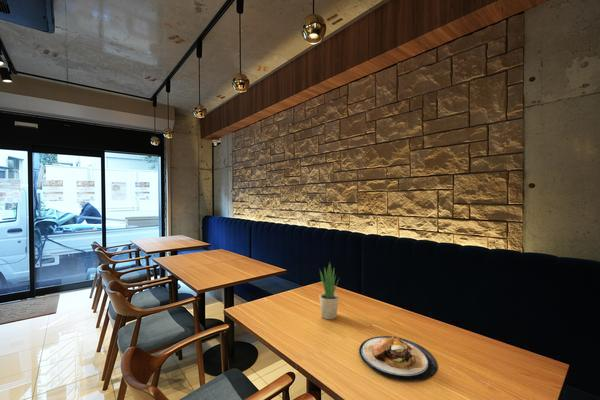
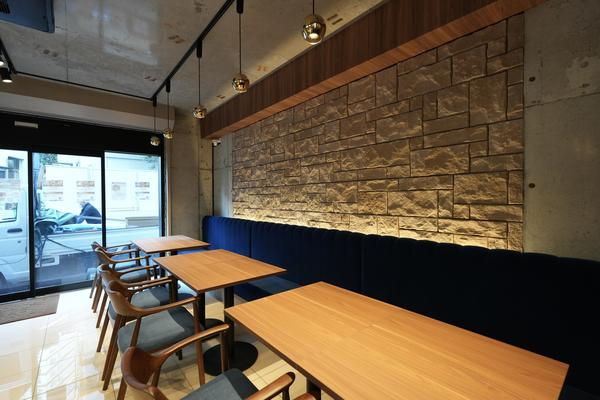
- potted plant (329, 287)
- plate (396, 345)
